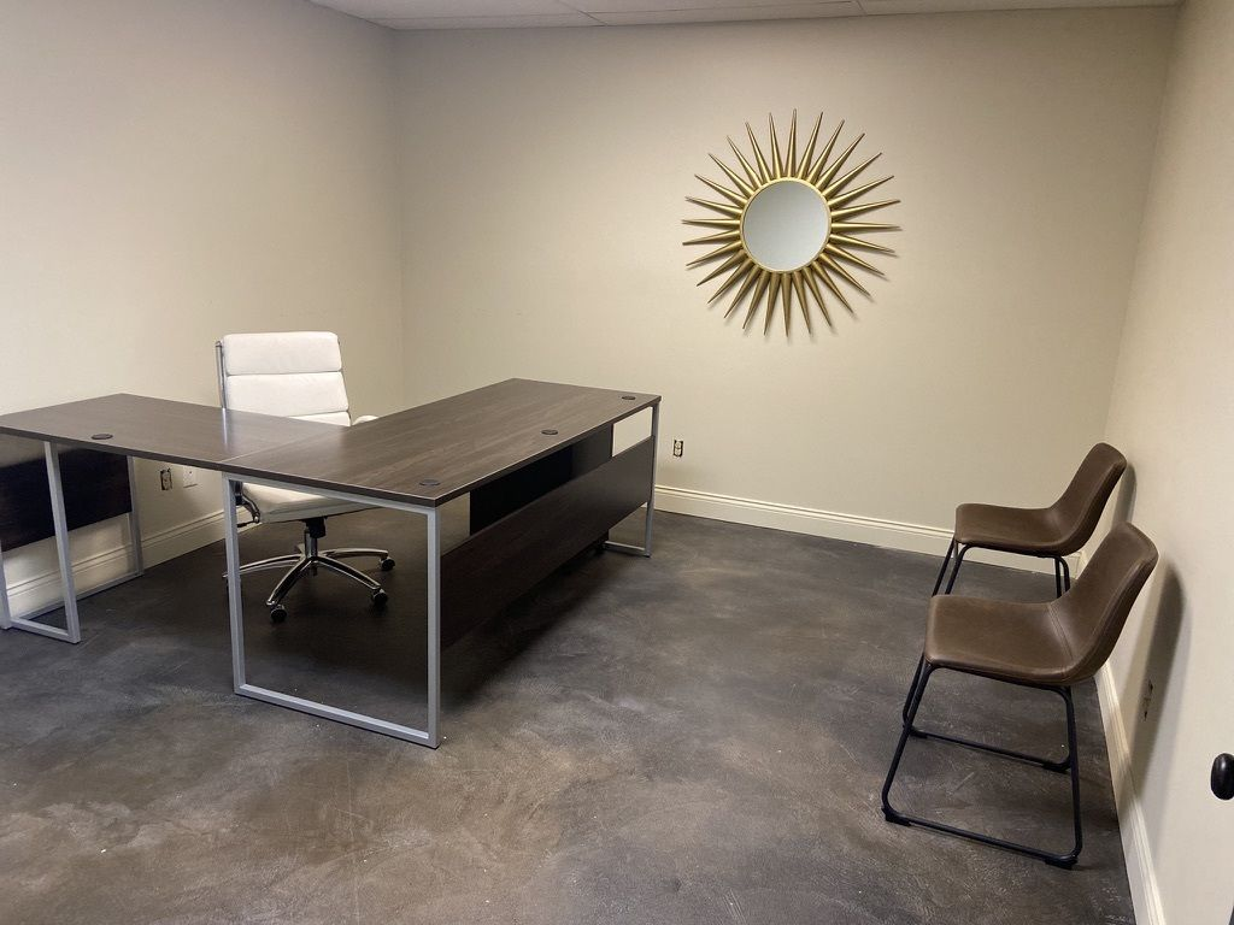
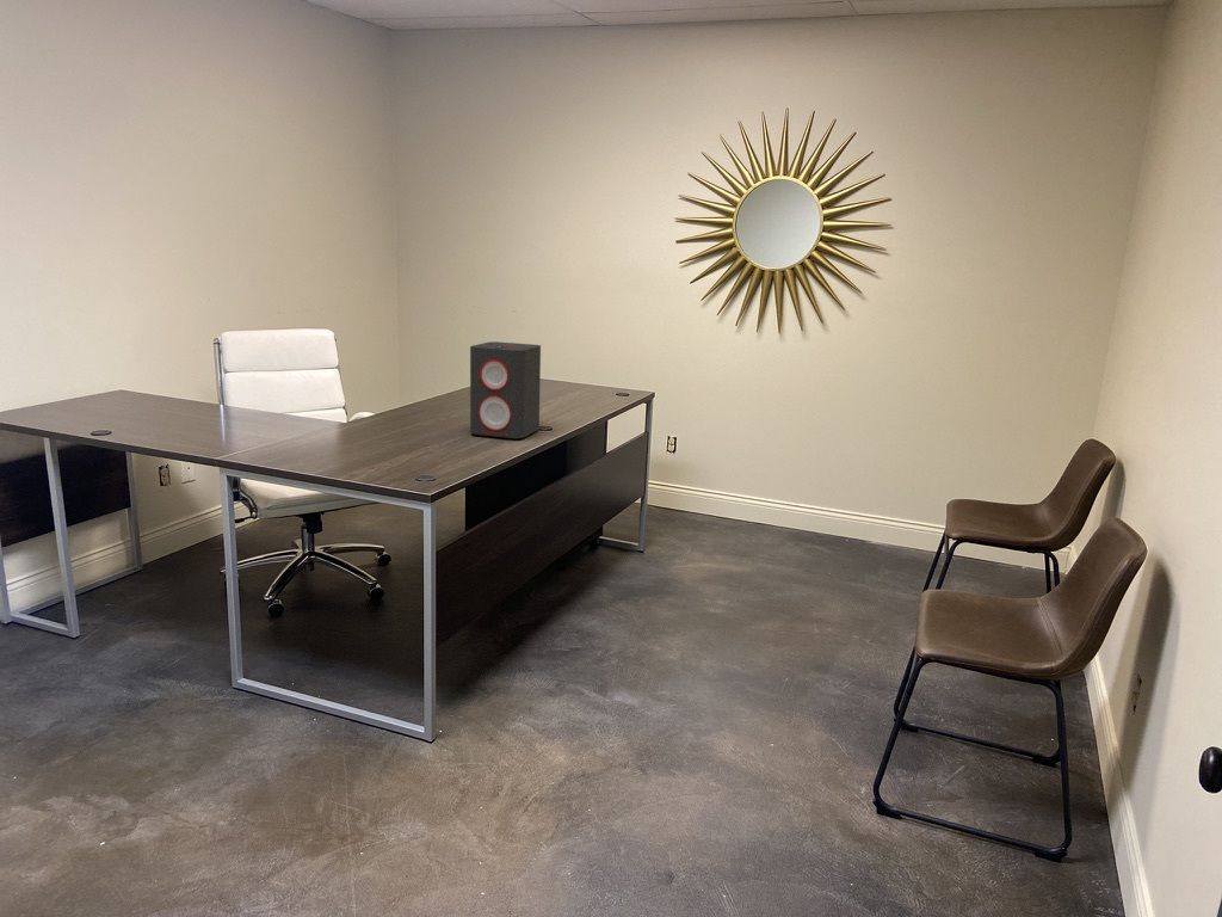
+ speaker (505, 389)
